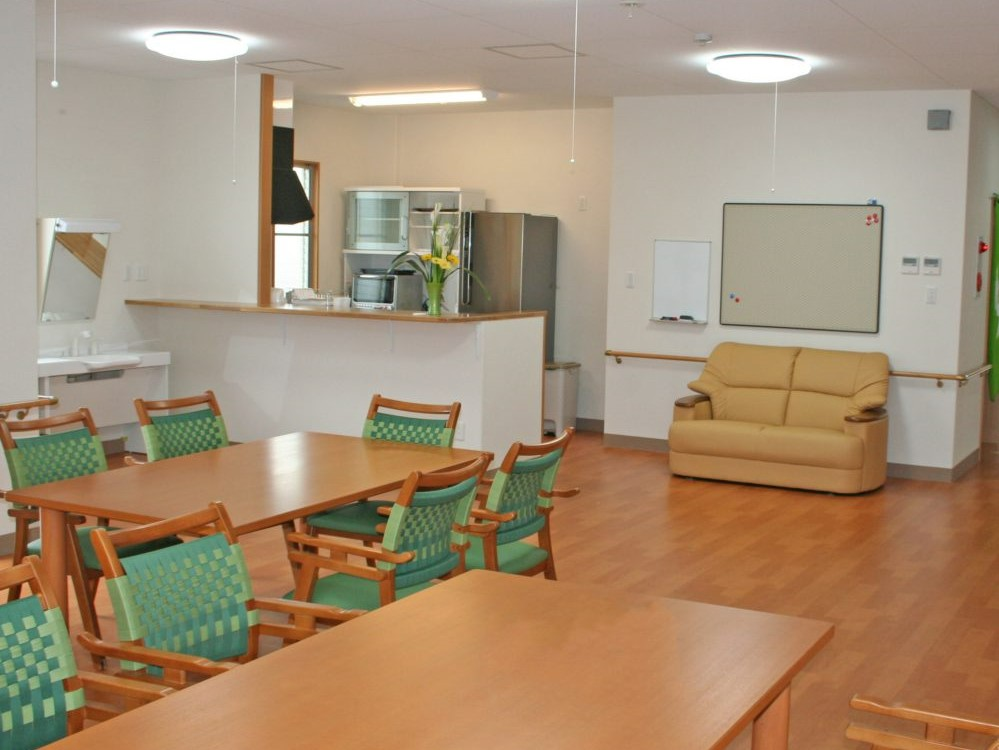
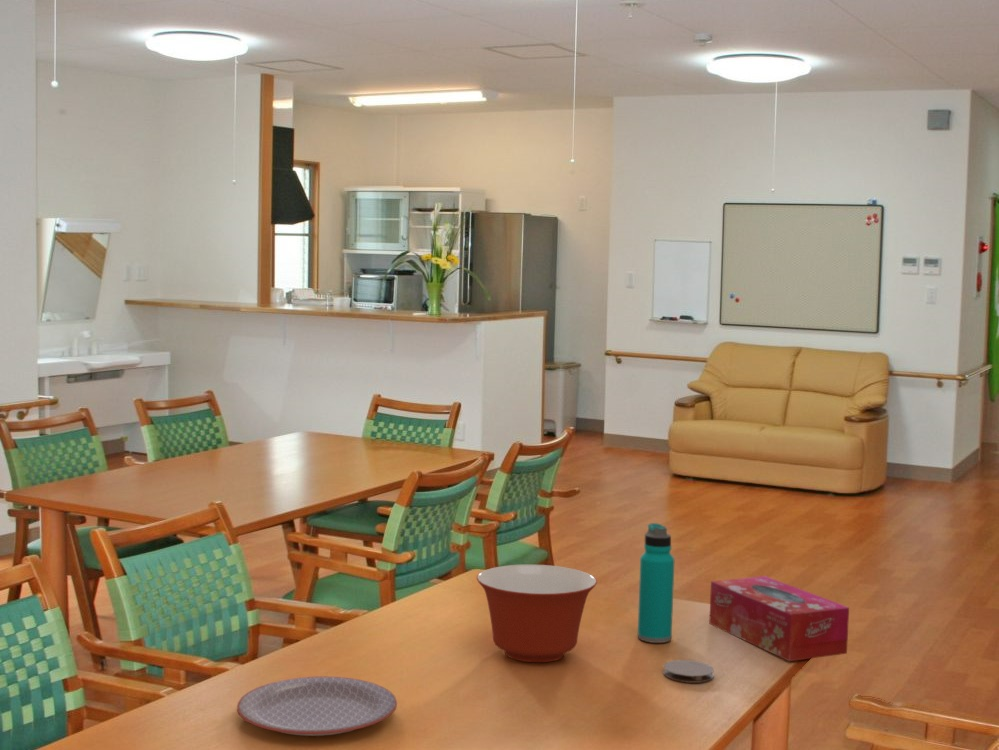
+ coaster (688, 671)
+ mixing bowl (535, 615)
+ plate (317, 708)
+ water bottle (656, 582)
+ tissue box (776, 616)
